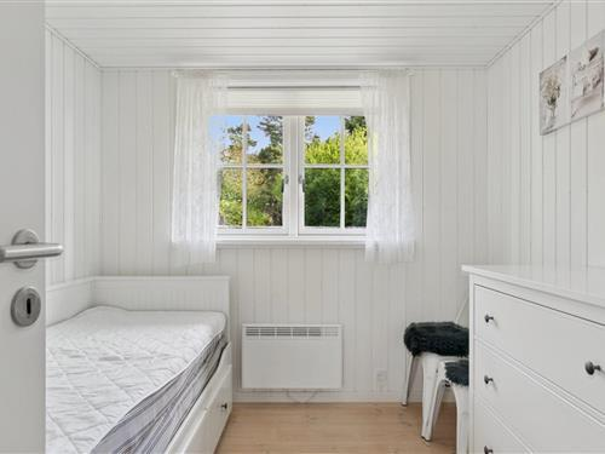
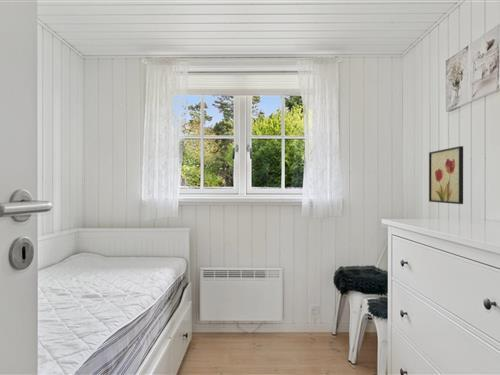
+ wall art (445, 176)
